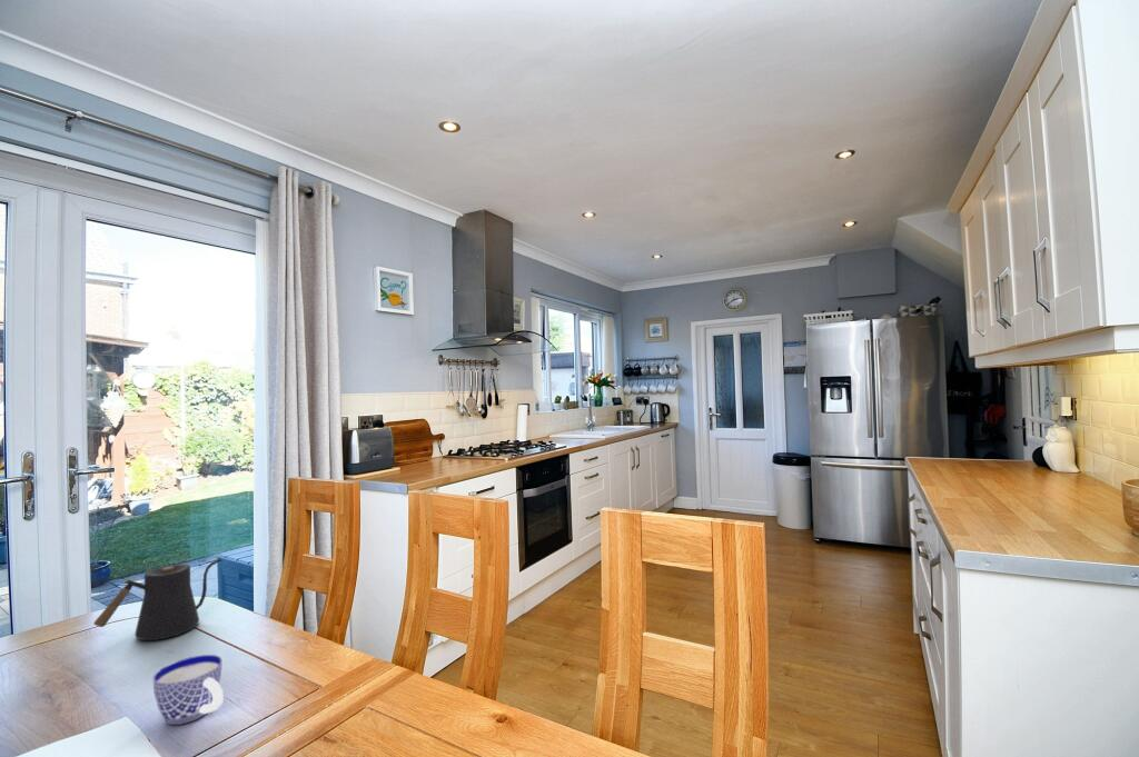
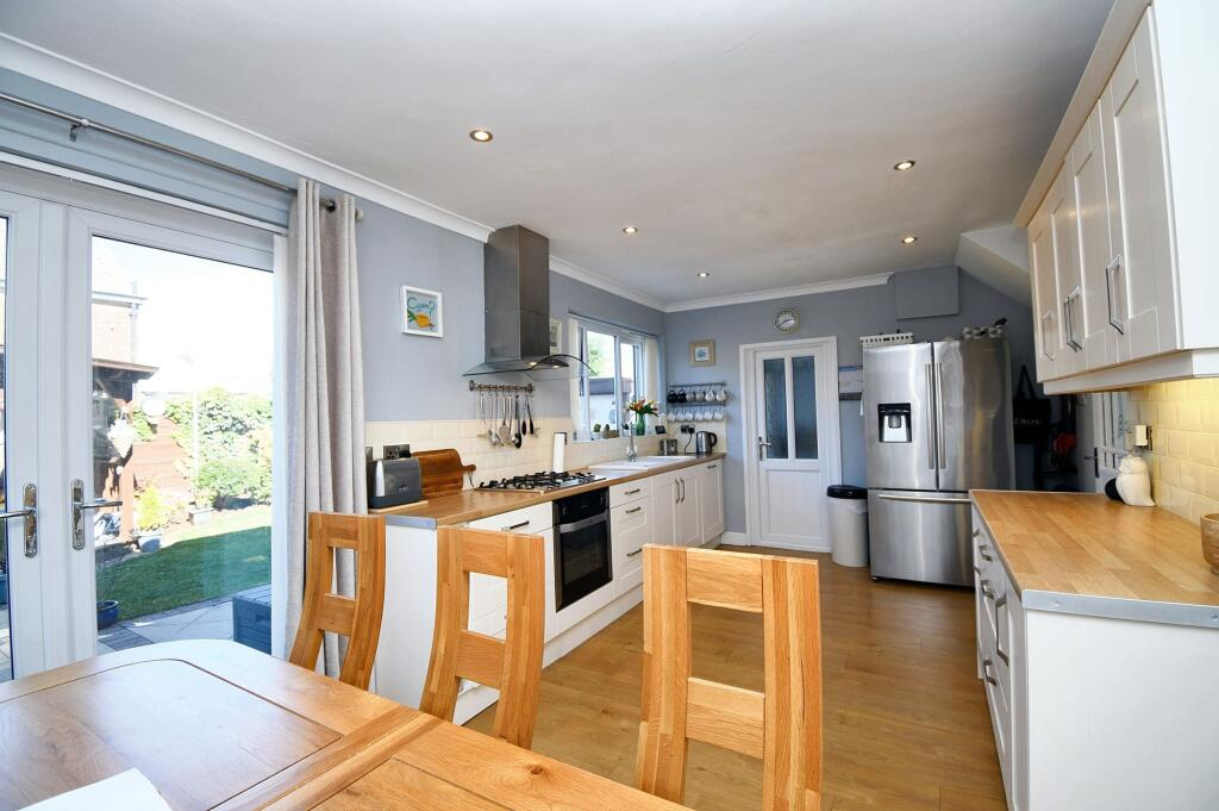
- cup (195, 691)
- kettle (164, 599)
